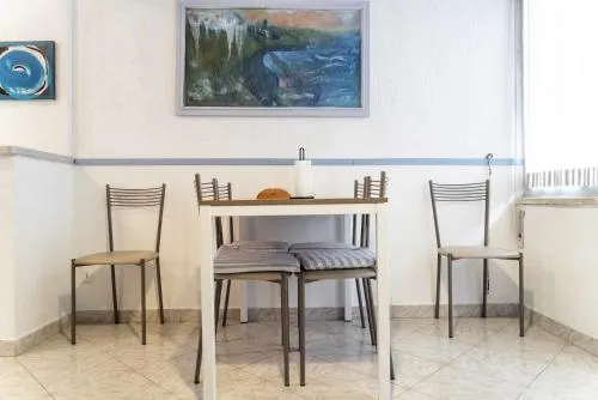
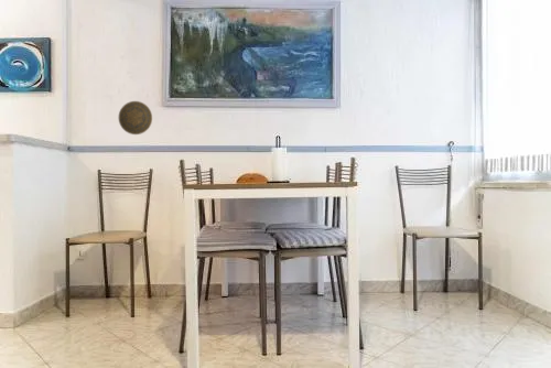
+ decorative plate (134, 117)
